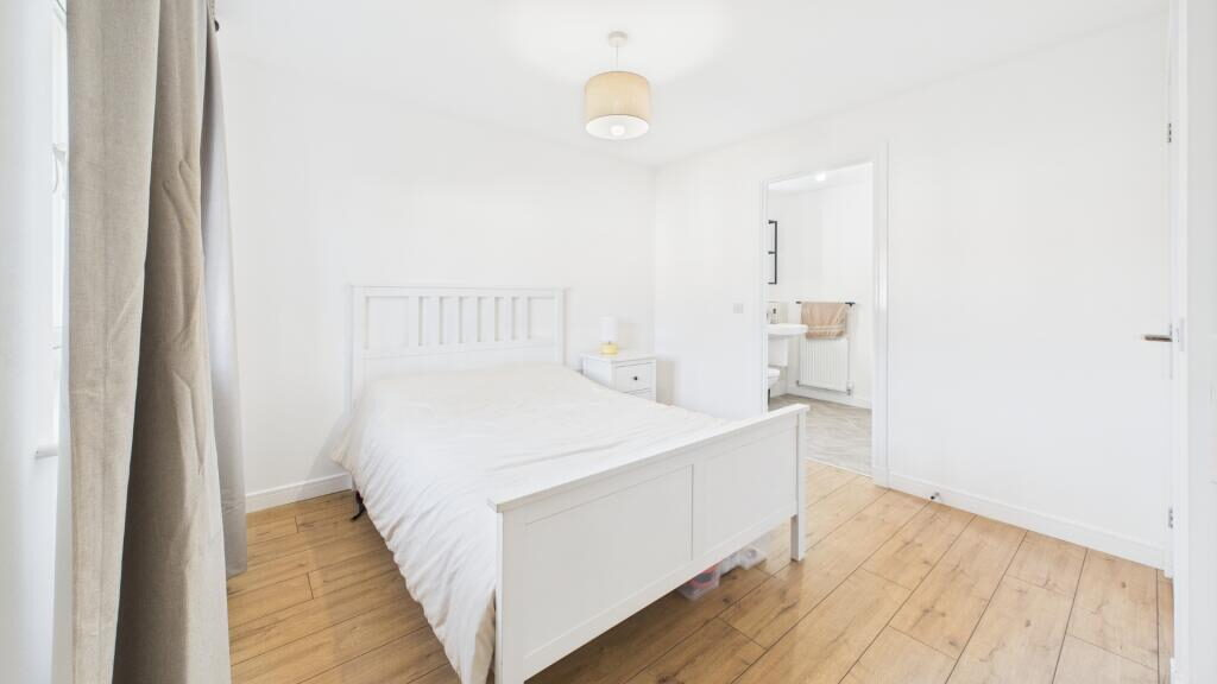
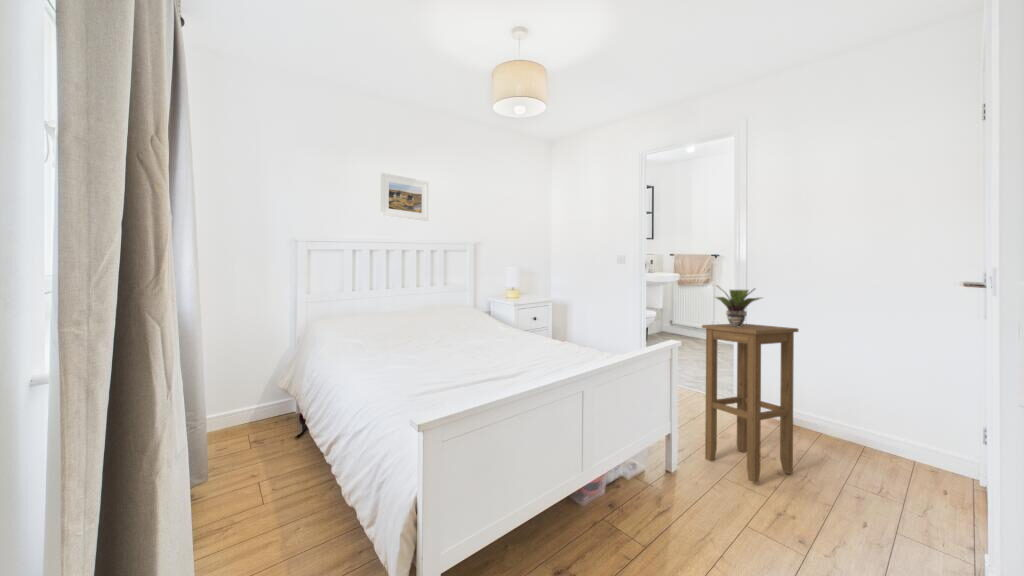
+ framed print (405, 197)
+ potted plant (736, 305)
+ stool (747, 396)
